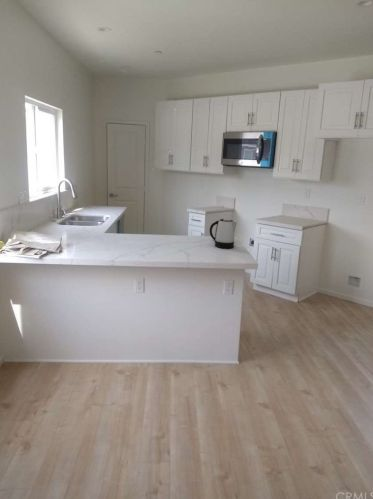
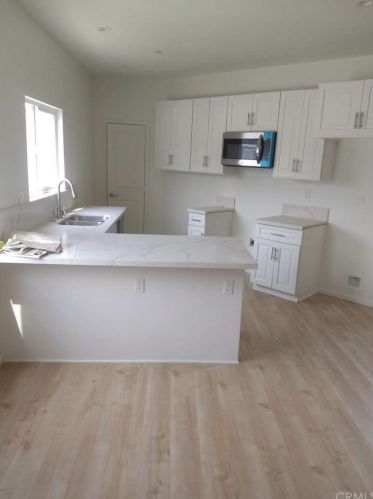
- kettle (222, 232)
